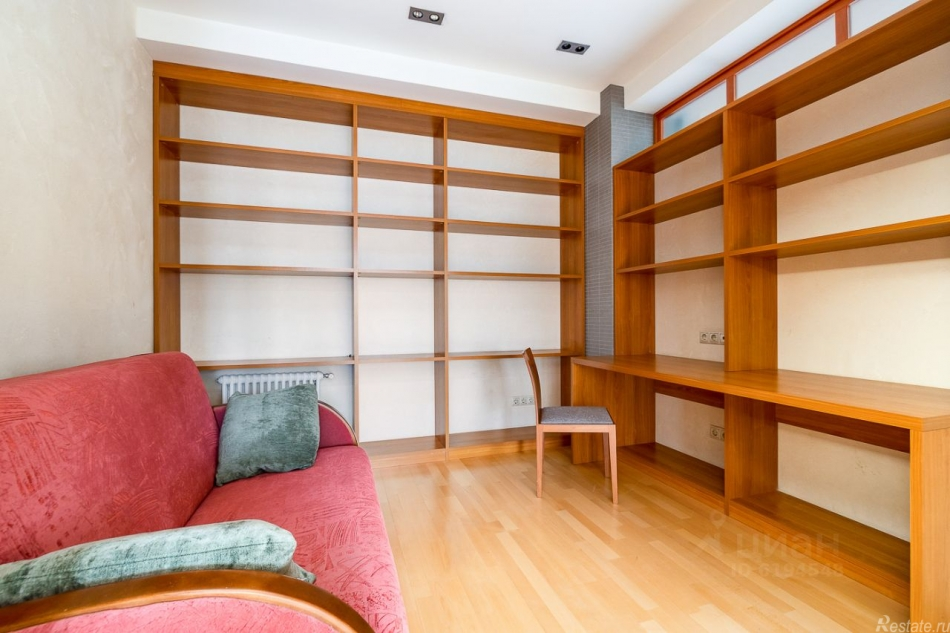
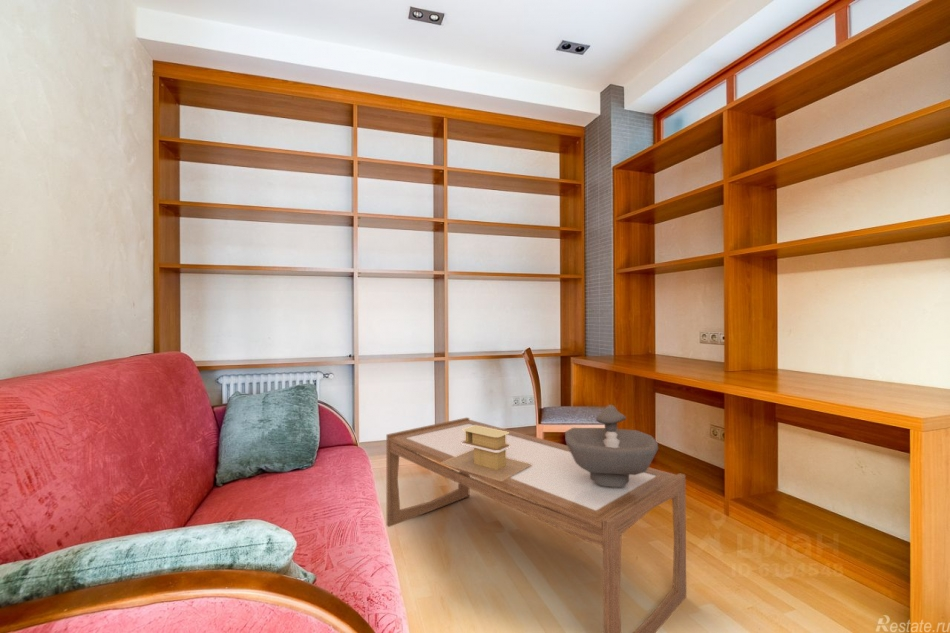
+ coffee table (513, 503)
+ decorative bowl (609, 441)
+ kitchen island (485, 444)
